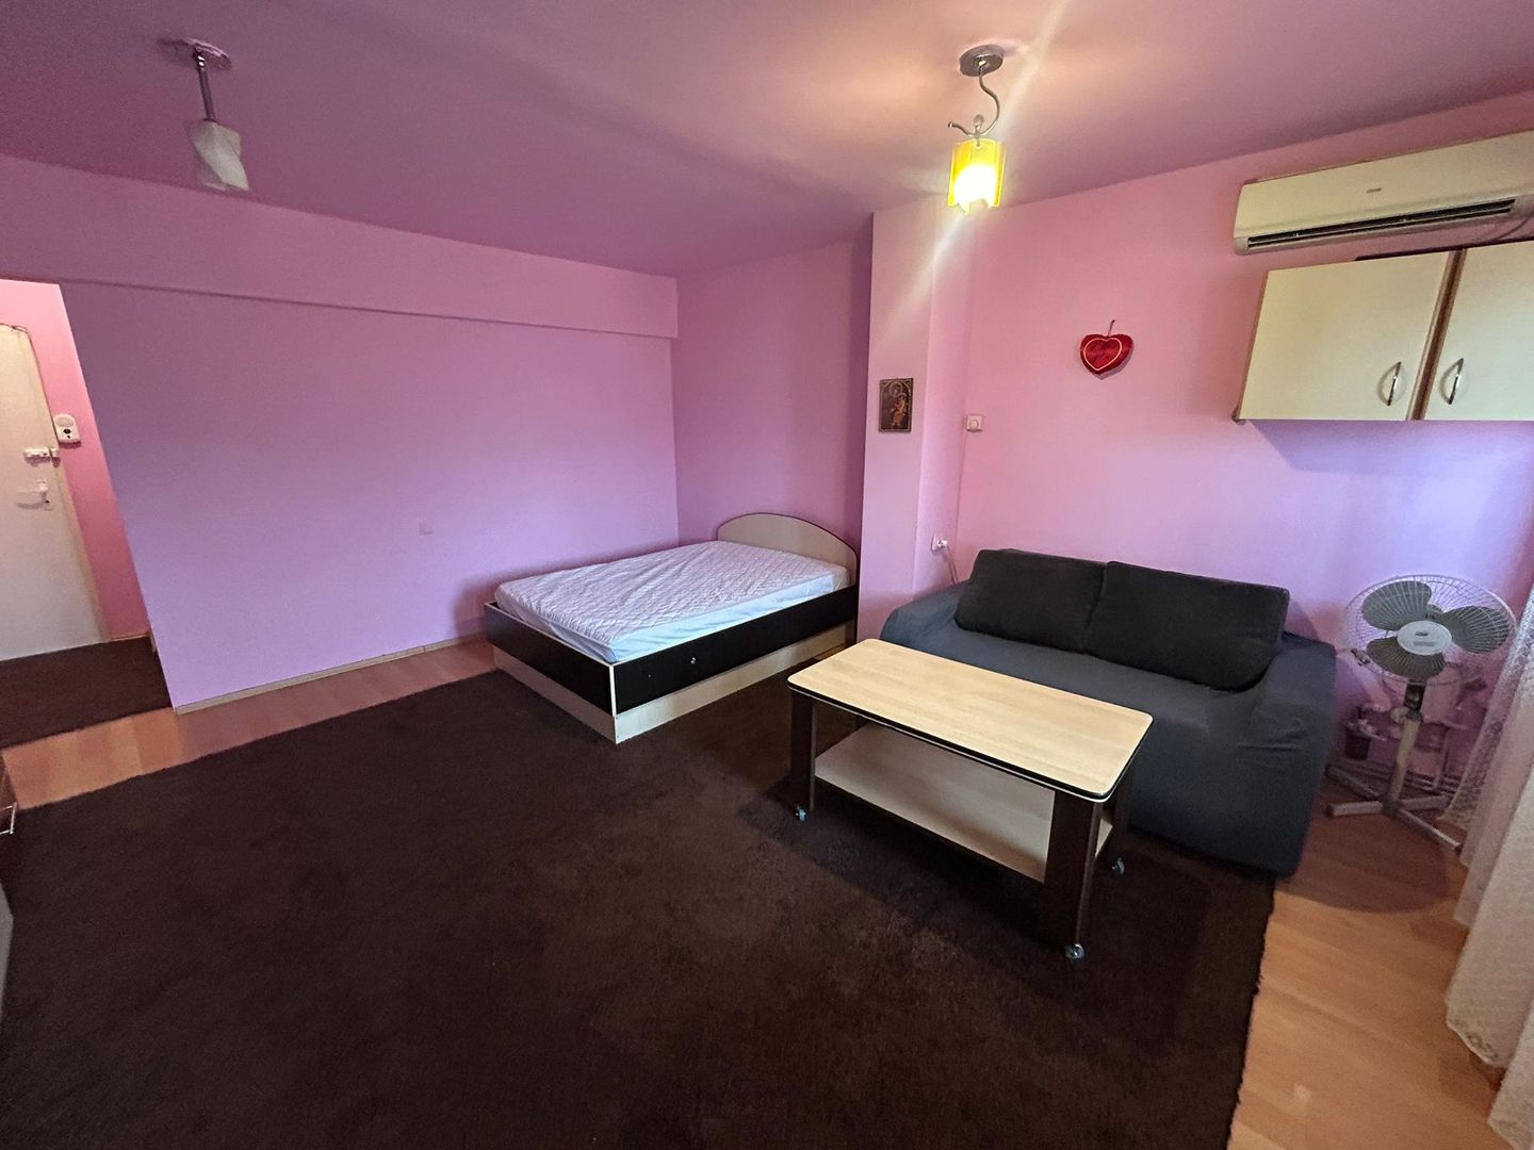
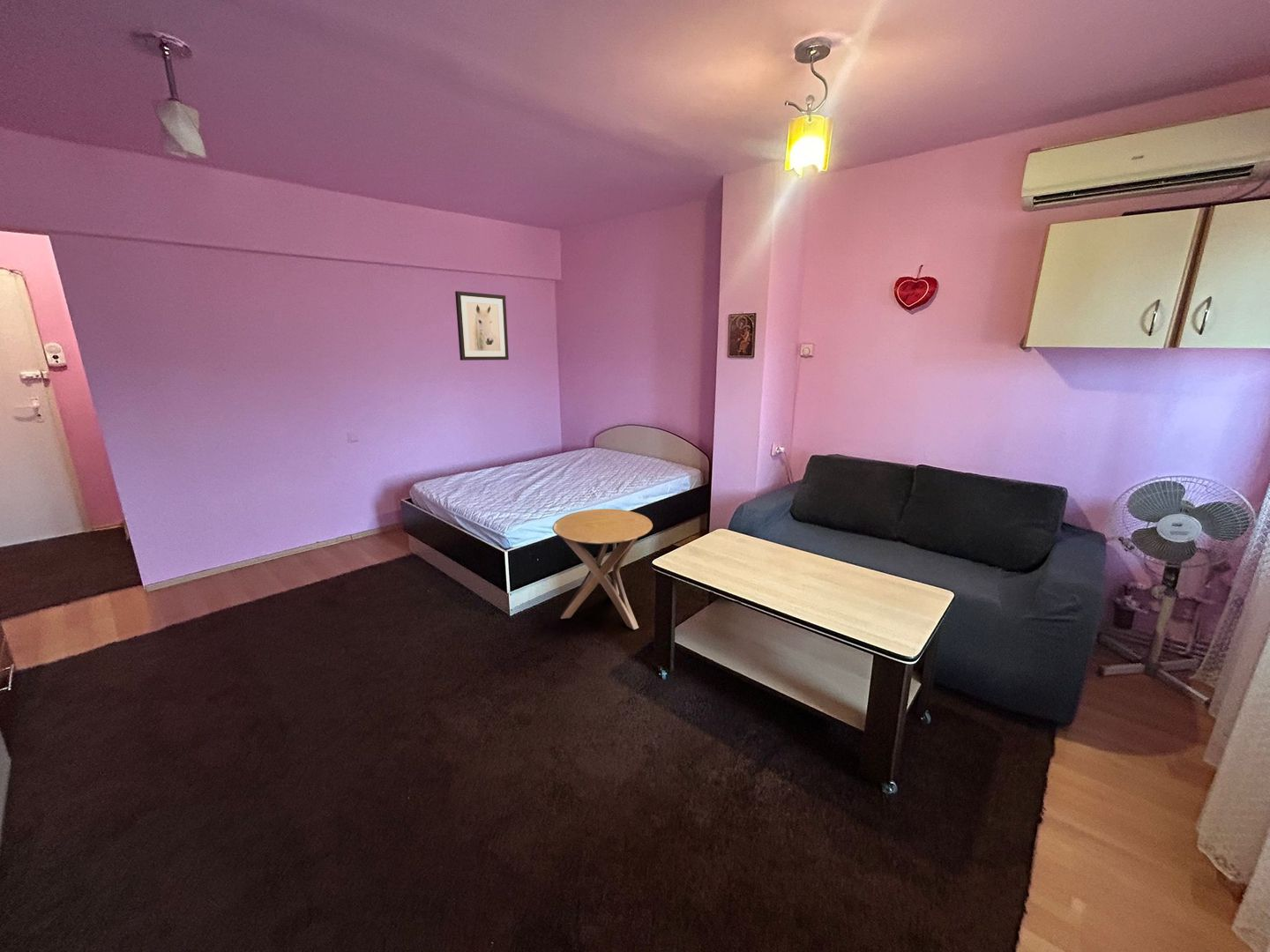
+ wall art (482, 327)
+ side table (603, 569)
